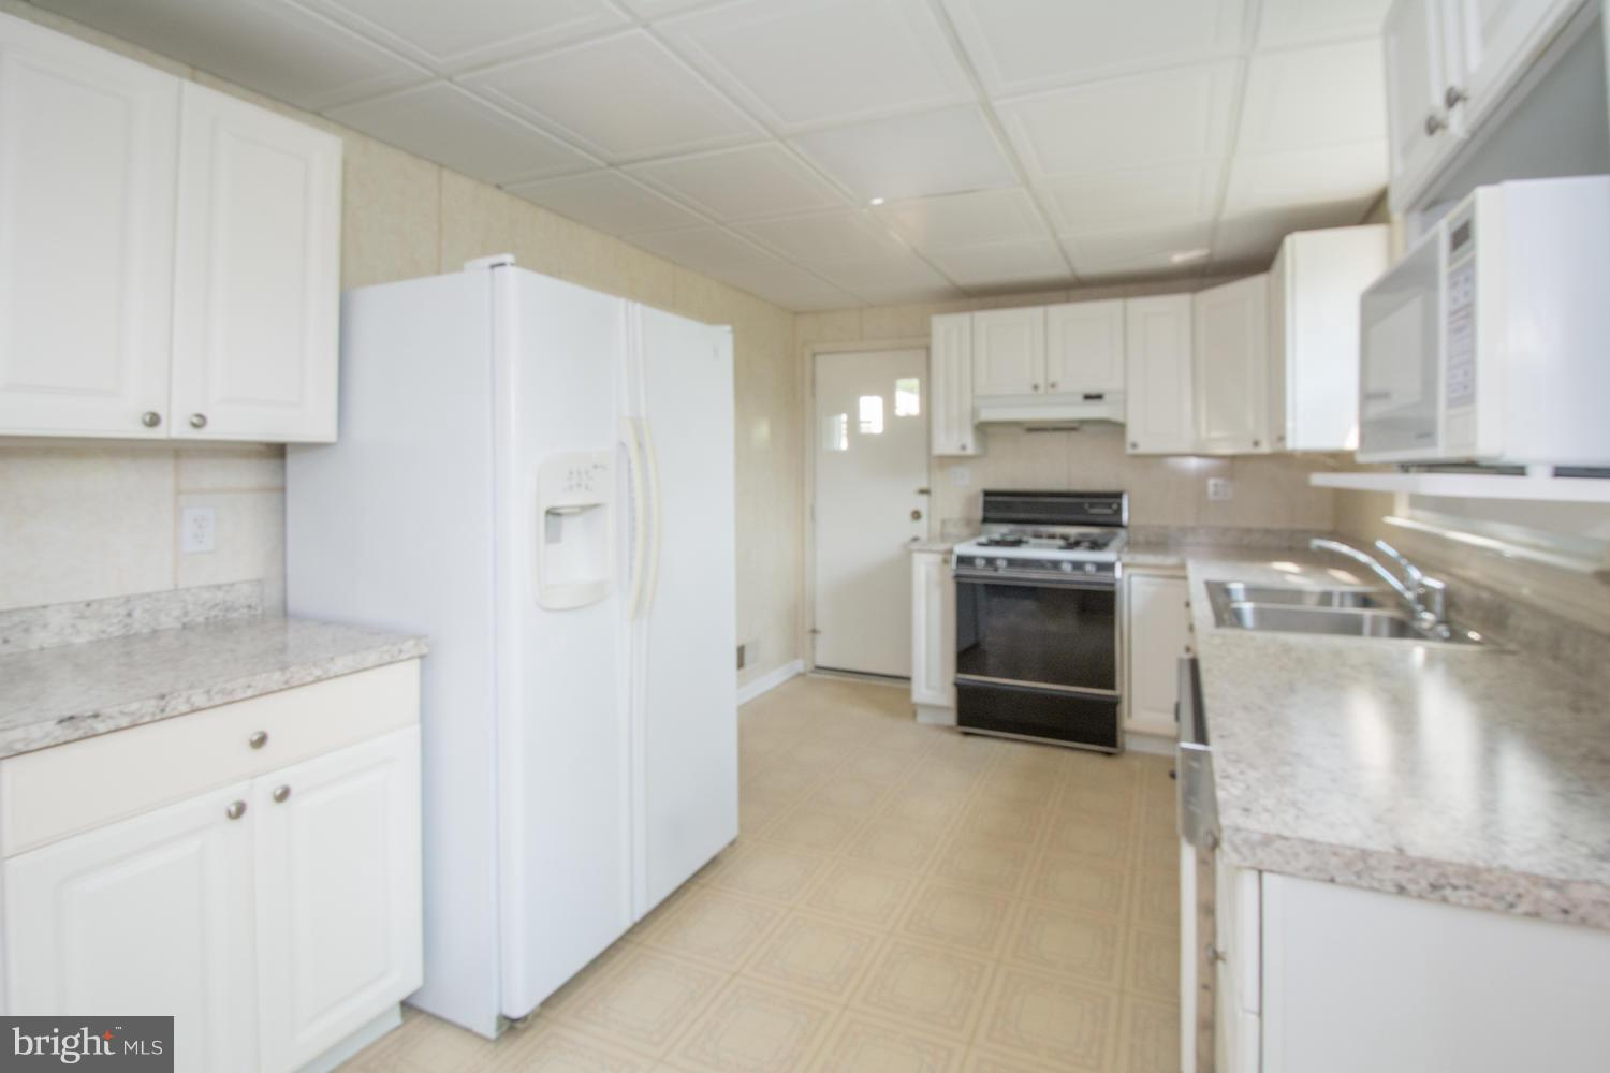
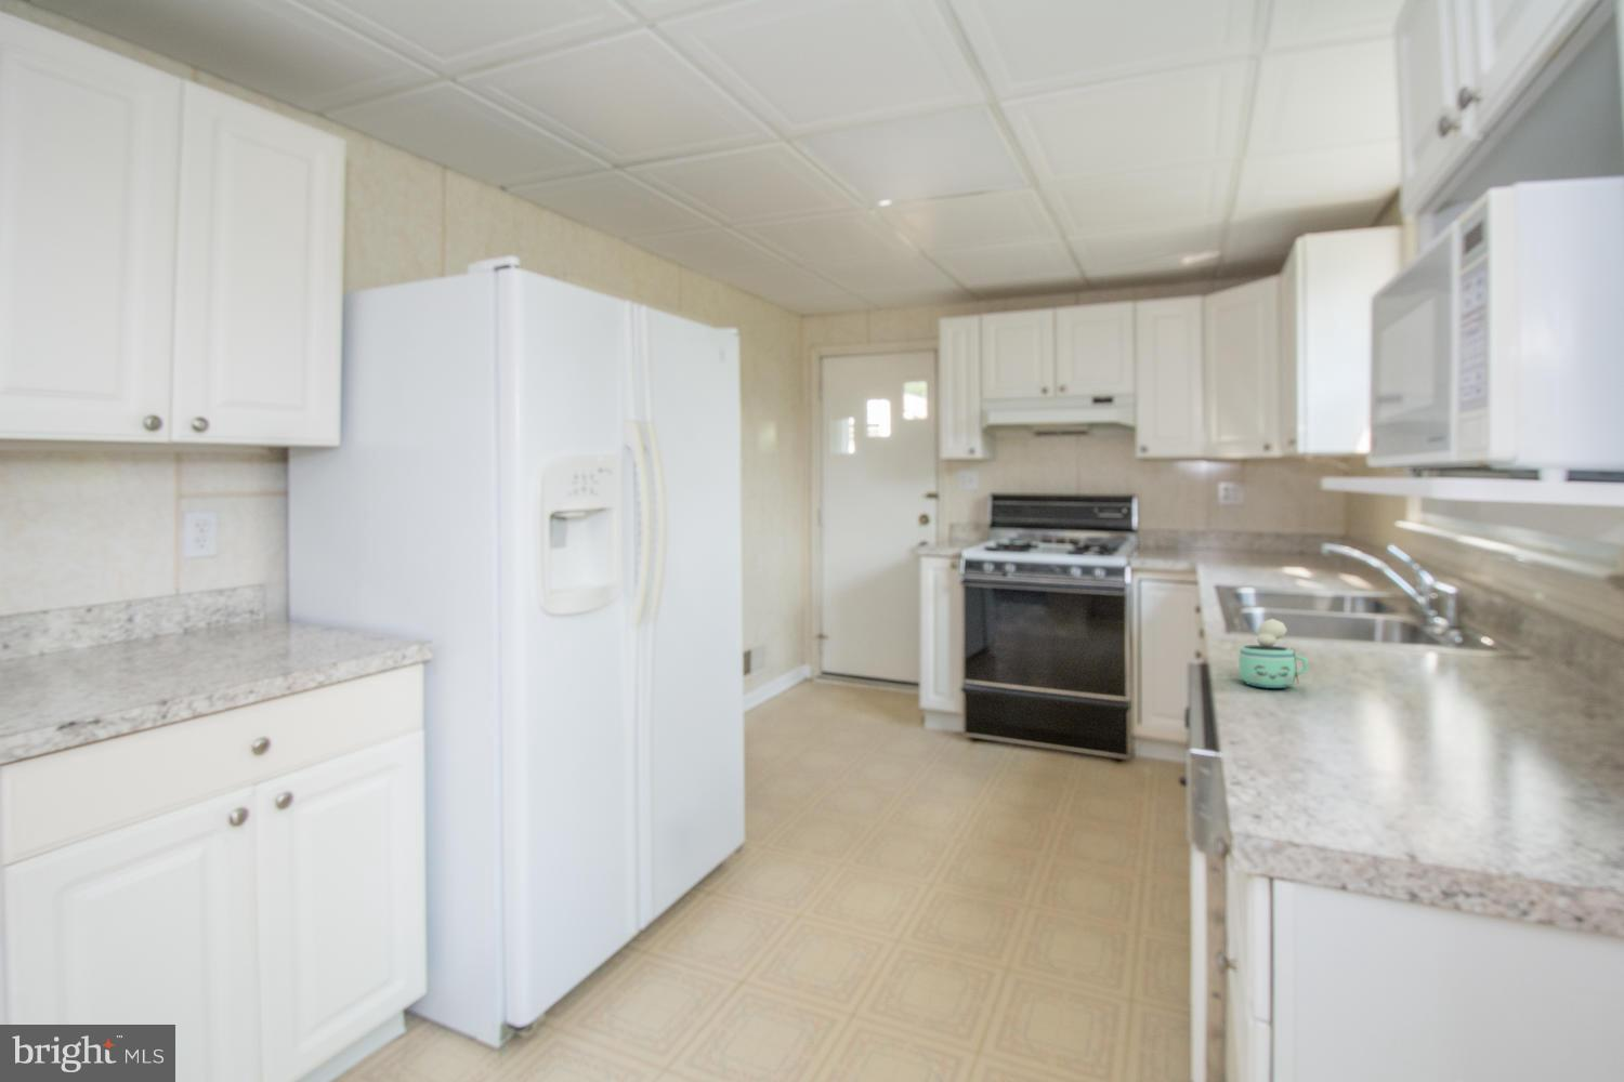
+ chocolate milk (1274, 651)
